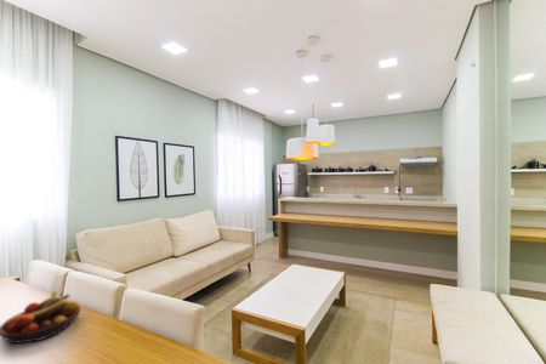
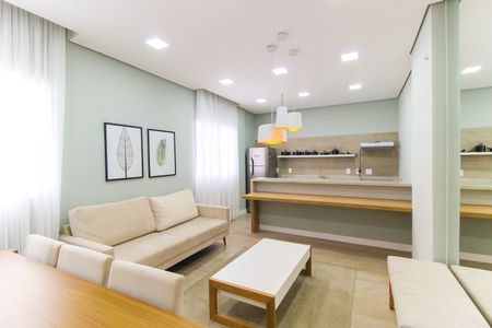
- fruit bowl (42, 313)
